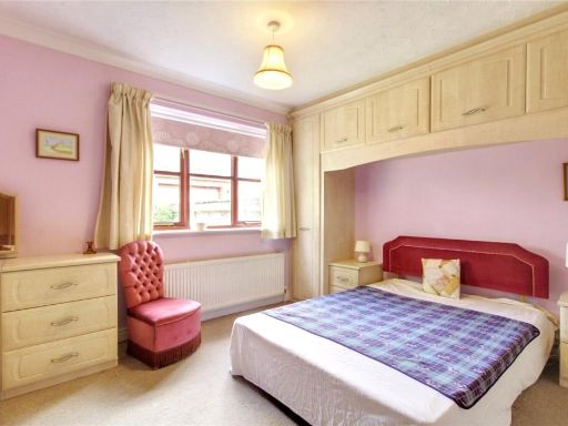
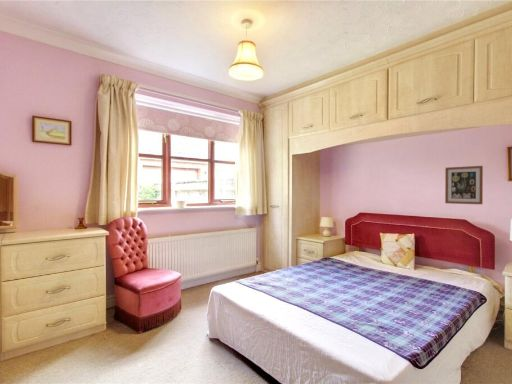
+ wall art (463, 185)
